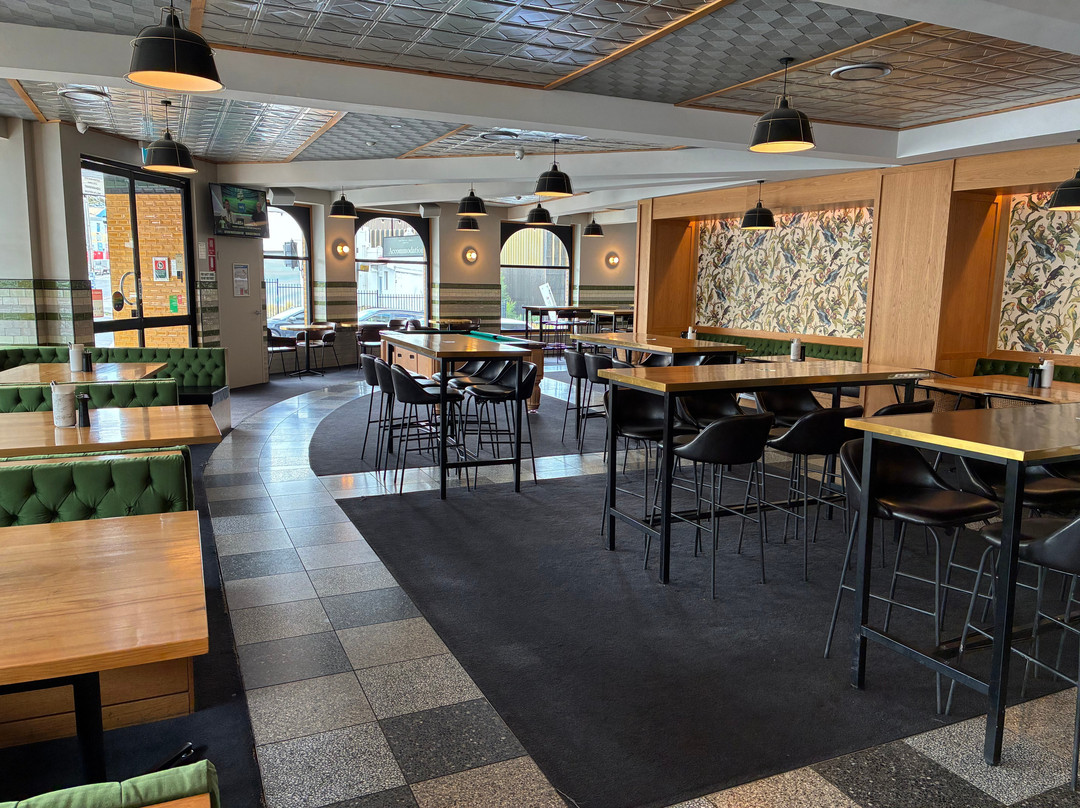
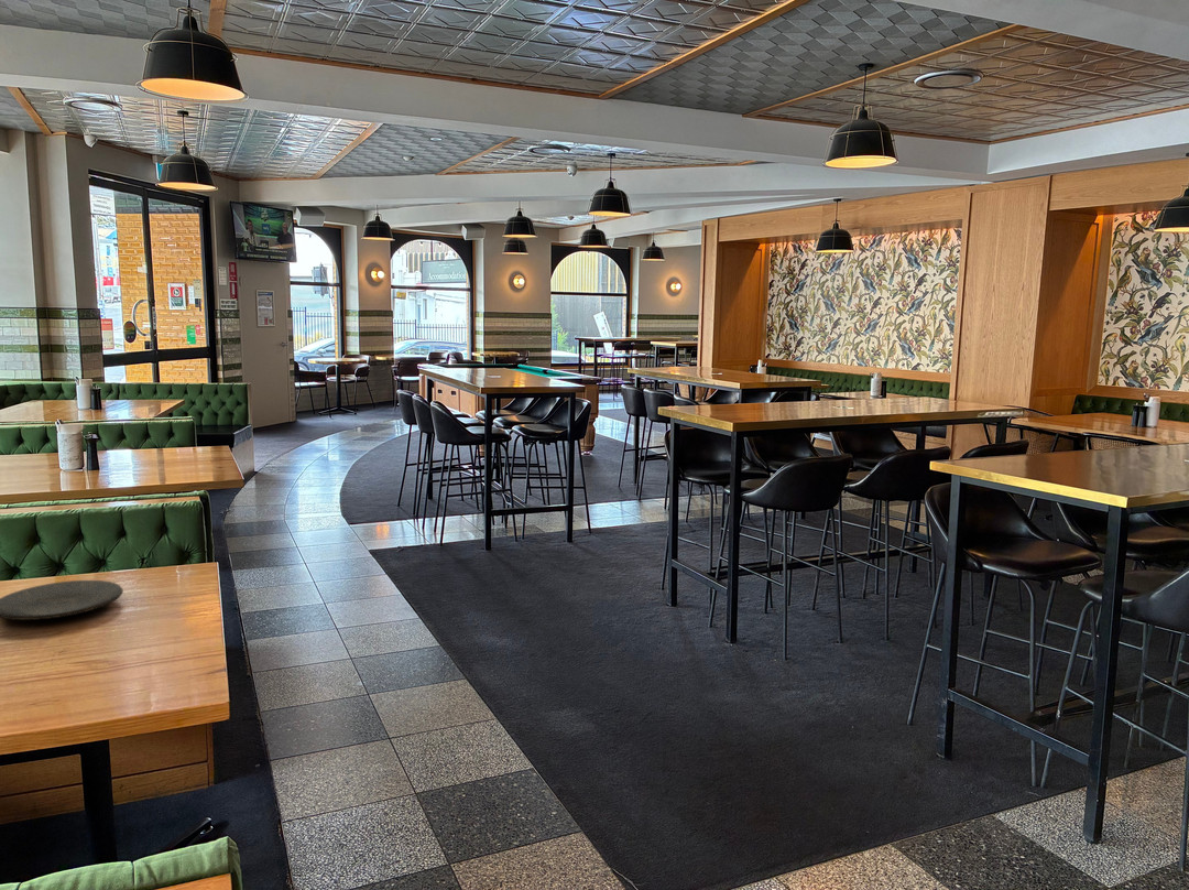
+ plate (59, 603)
